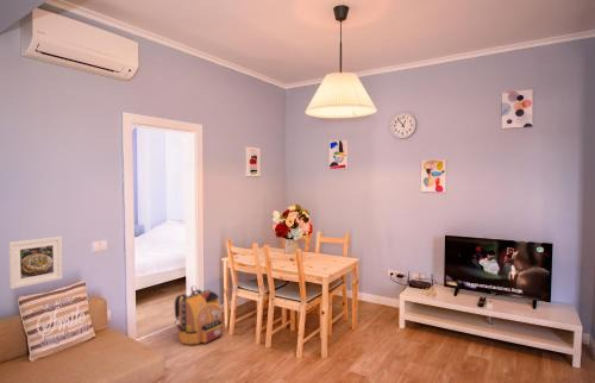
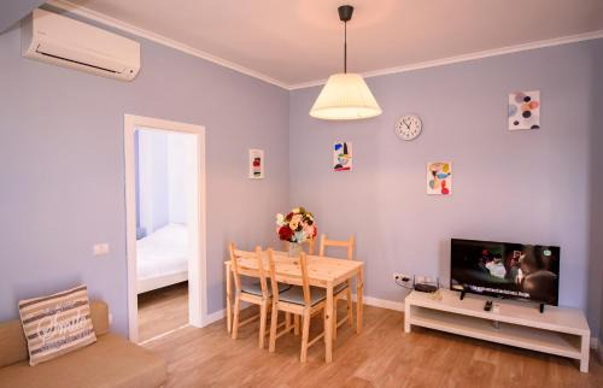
- backpack (199, 310)
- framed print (37, 260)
